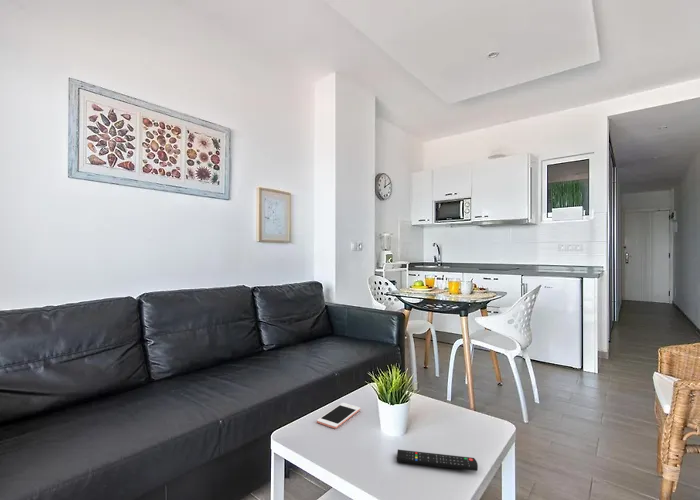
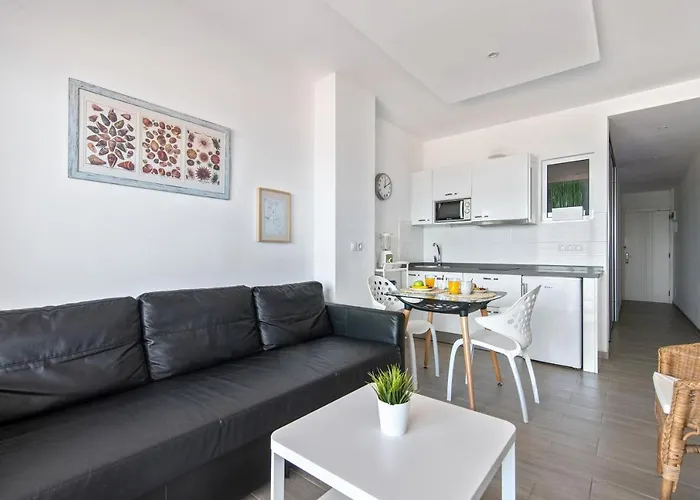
- remote control (436, 460)
- cell phone (339, 414)
